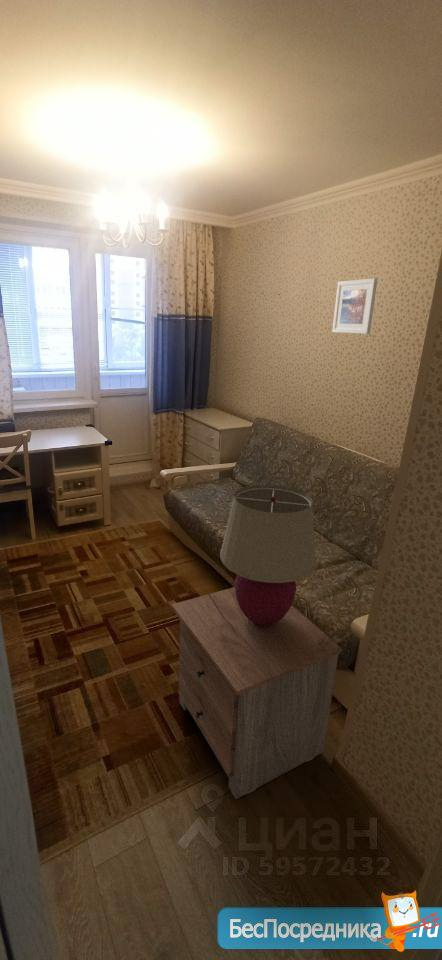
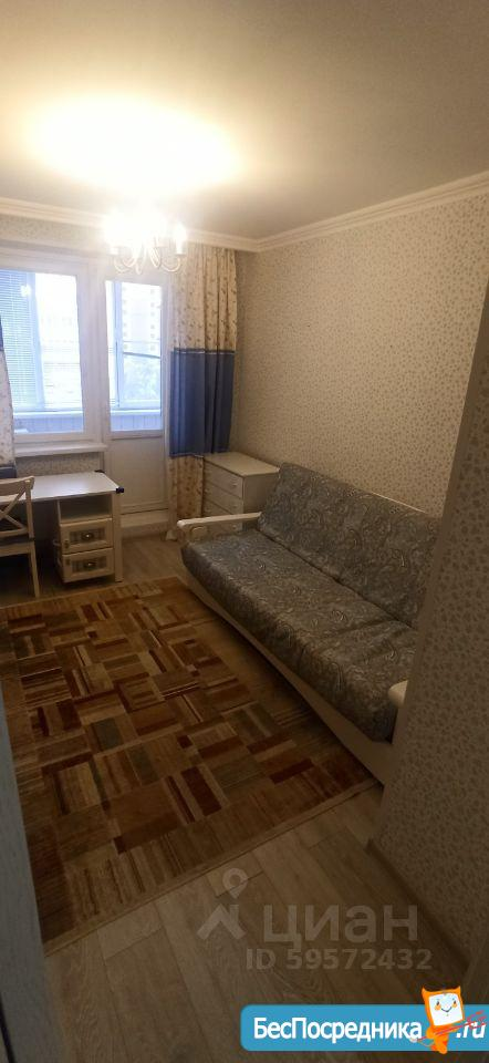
- table lamp (267, 560)
- nightstand (246, 679)
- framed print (353, 307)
